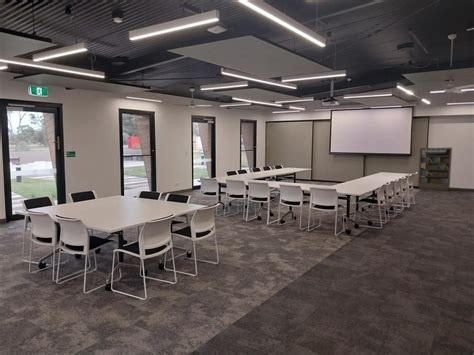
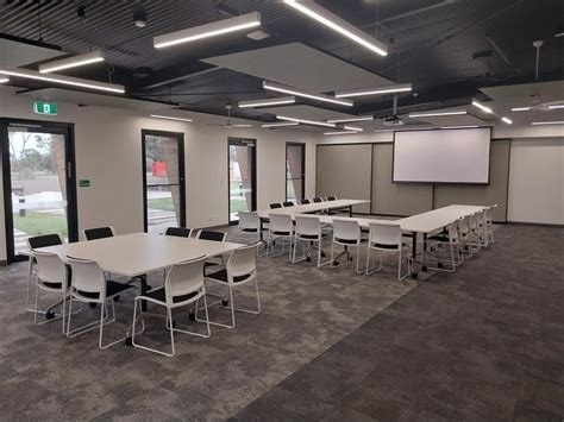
- bookcase (434, 168)
